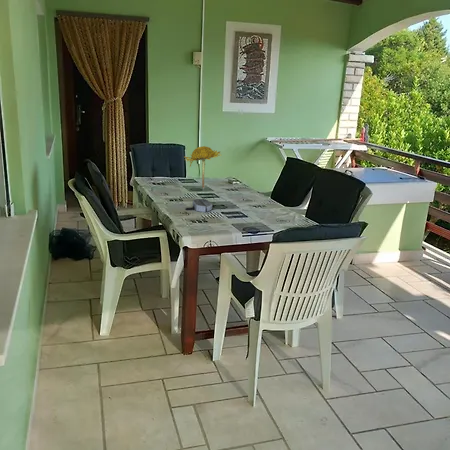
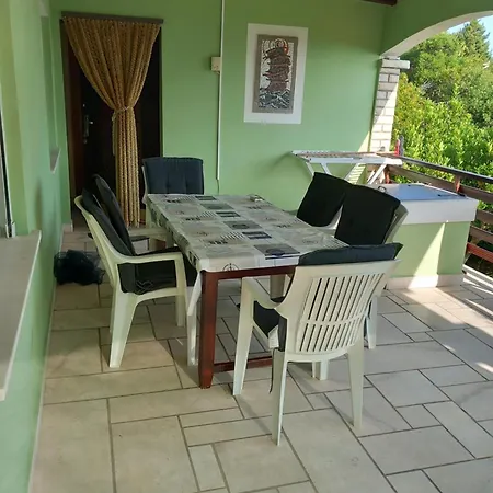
- potted flower (202, 178)
